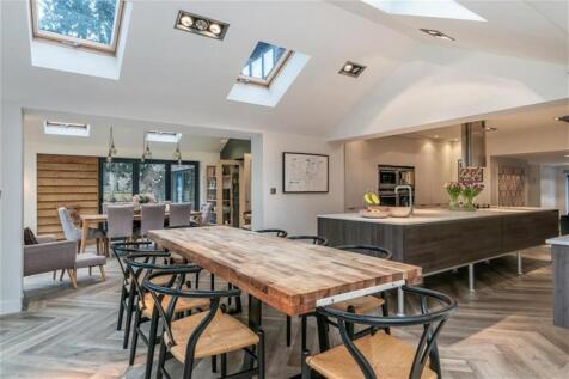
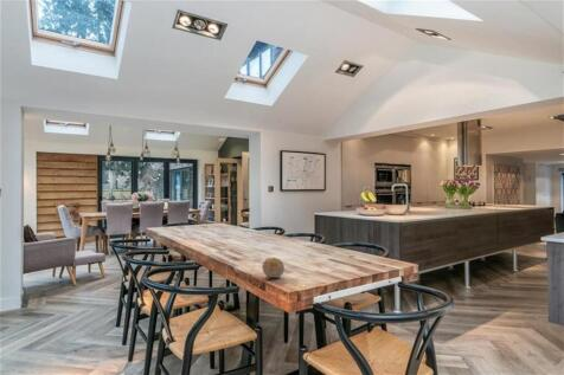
+ fruit (273, 267)
